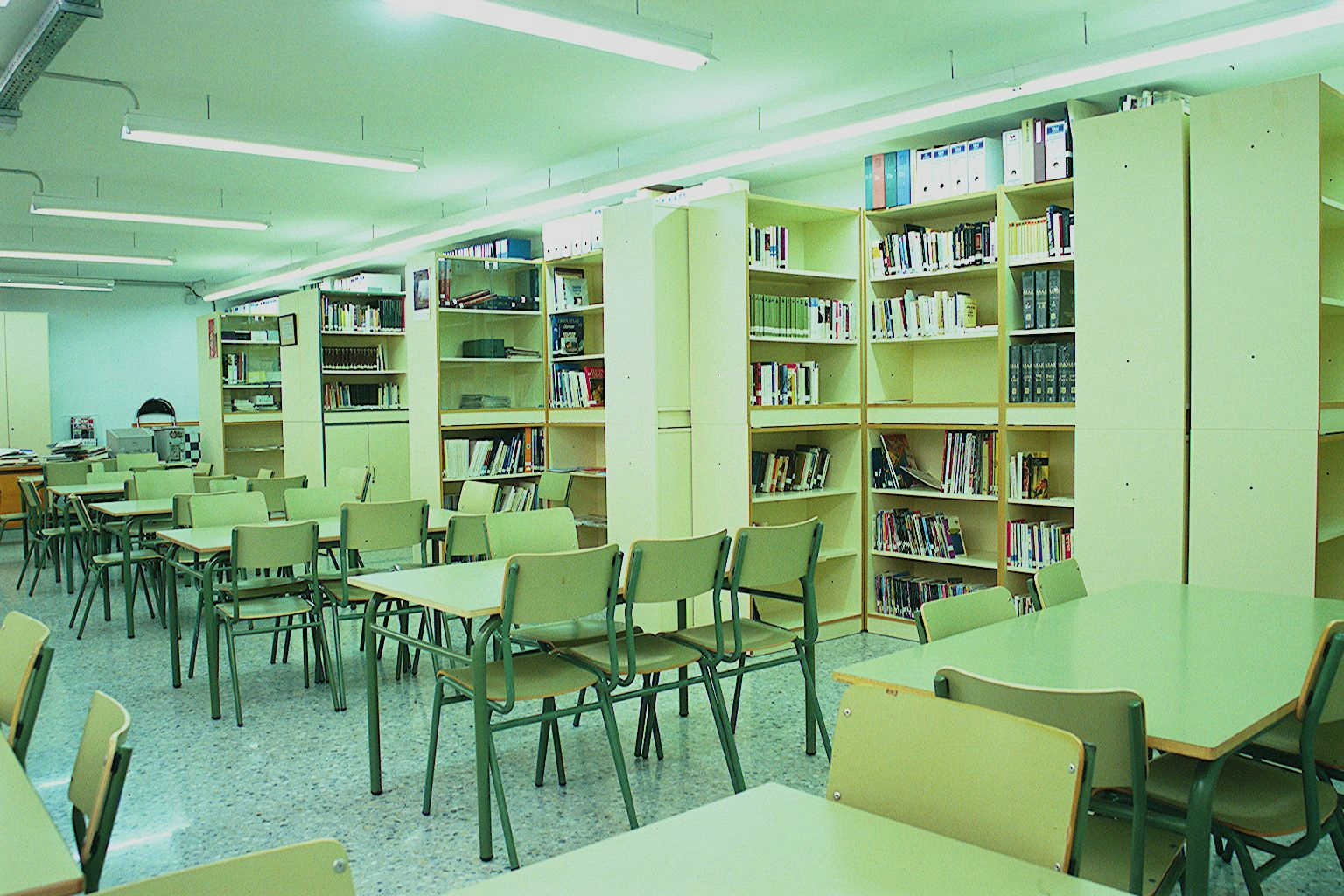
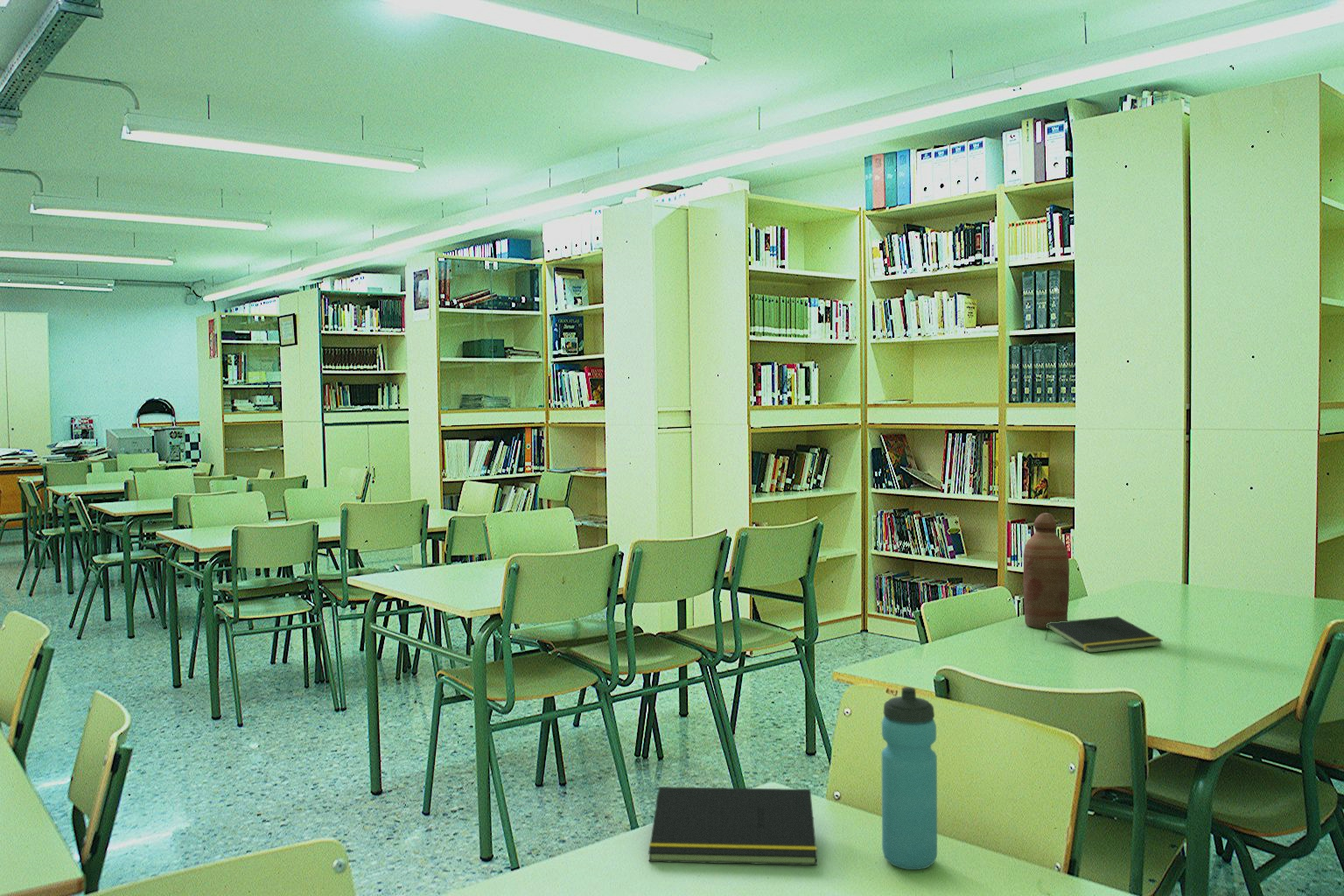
+ bottle (1046, 569)
+ notepad (1103, 634)
+ water bottle (908, 774)
+ notepad (733, 823)
